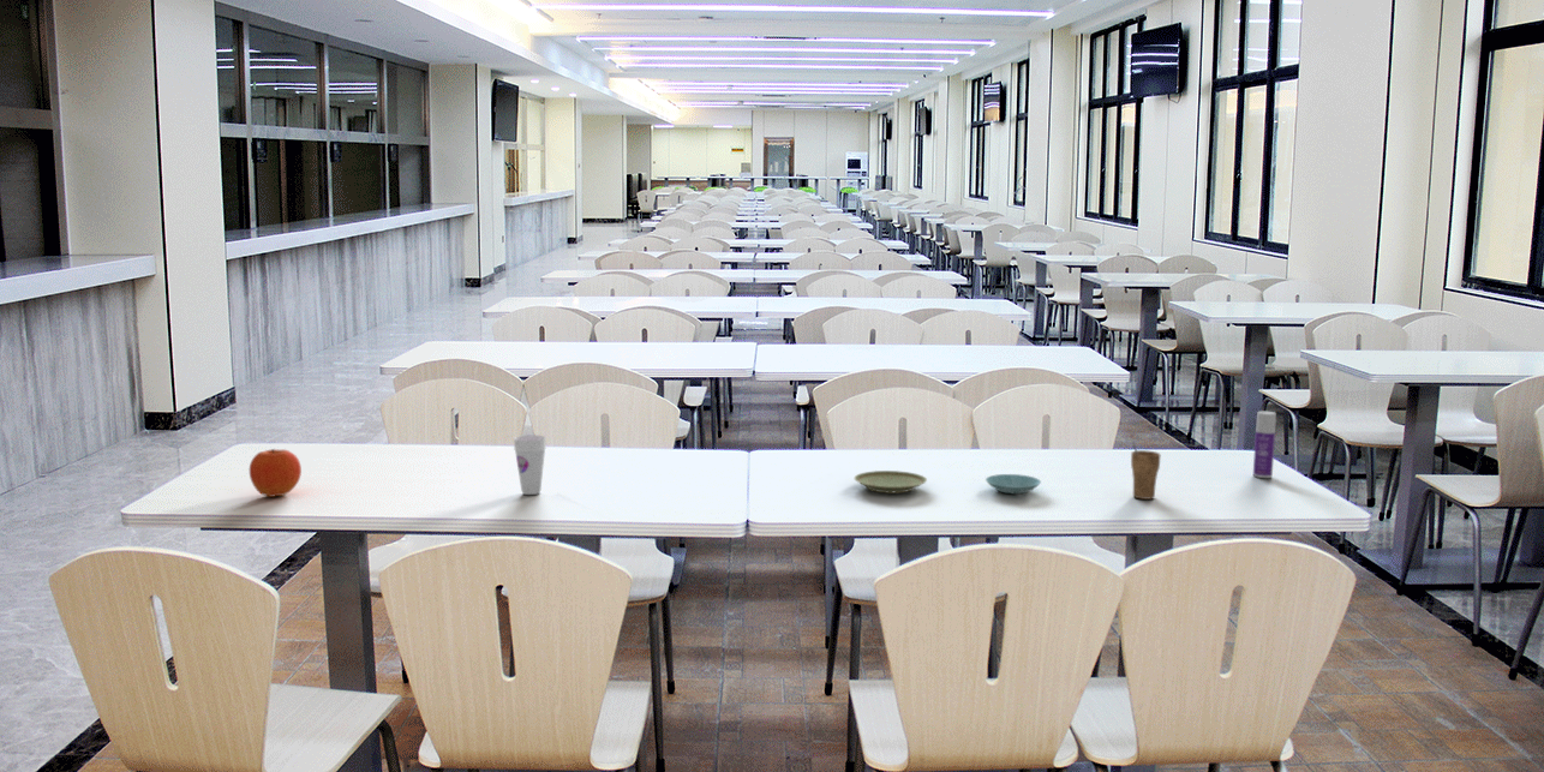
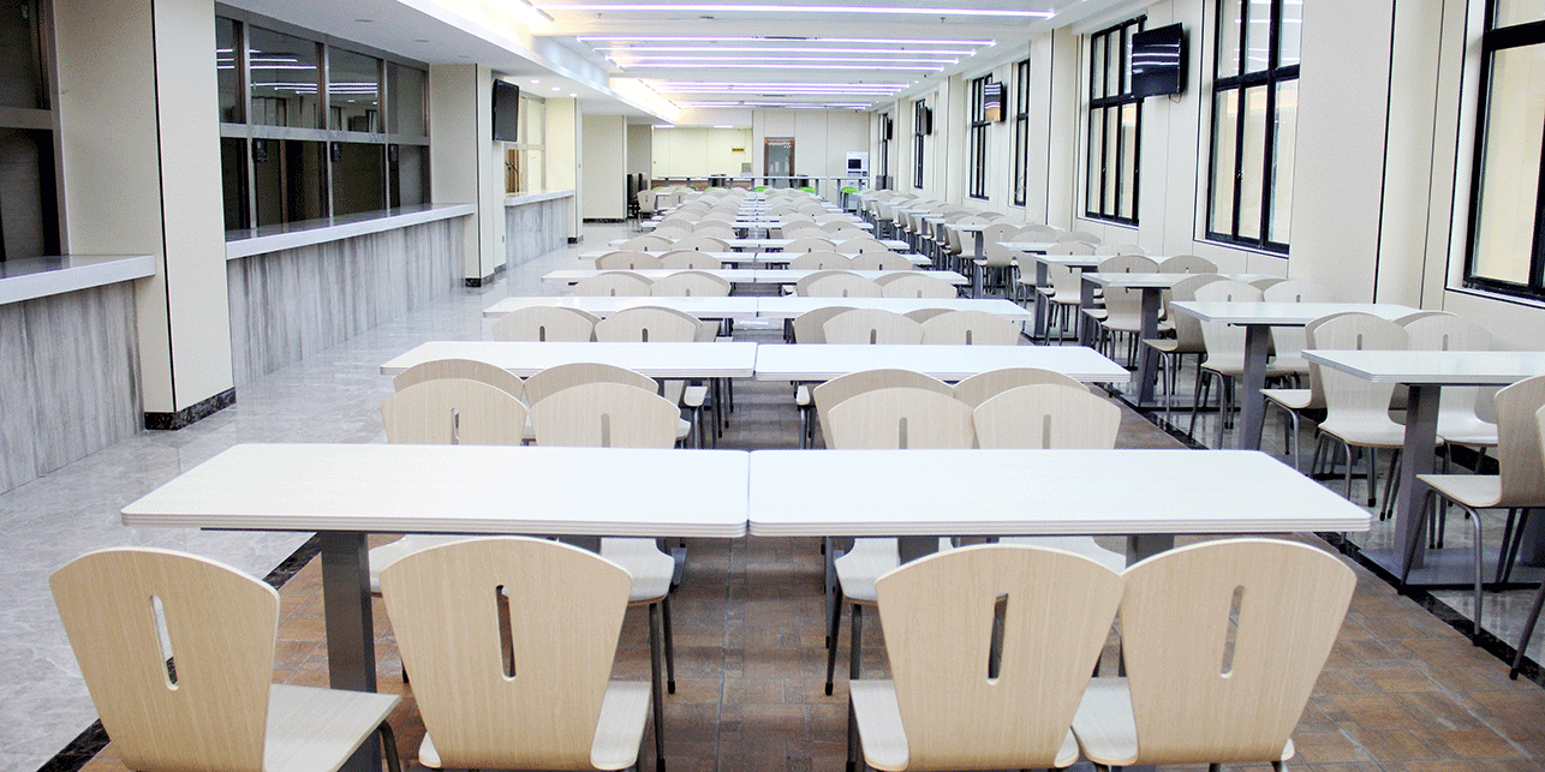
- plate (890, 483)
- cup (1144, 469)
- saucer (1012, 485)
- bottle (1264, 444)
- fruit (275, 472)
- cup (529, 465)
